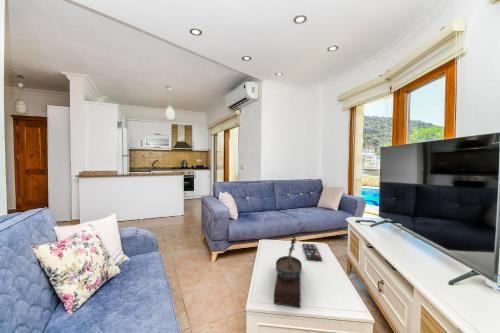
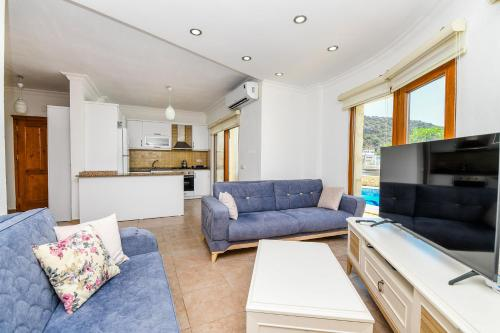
- remote control (311, 251)
- bonsai tree (288, 258)
